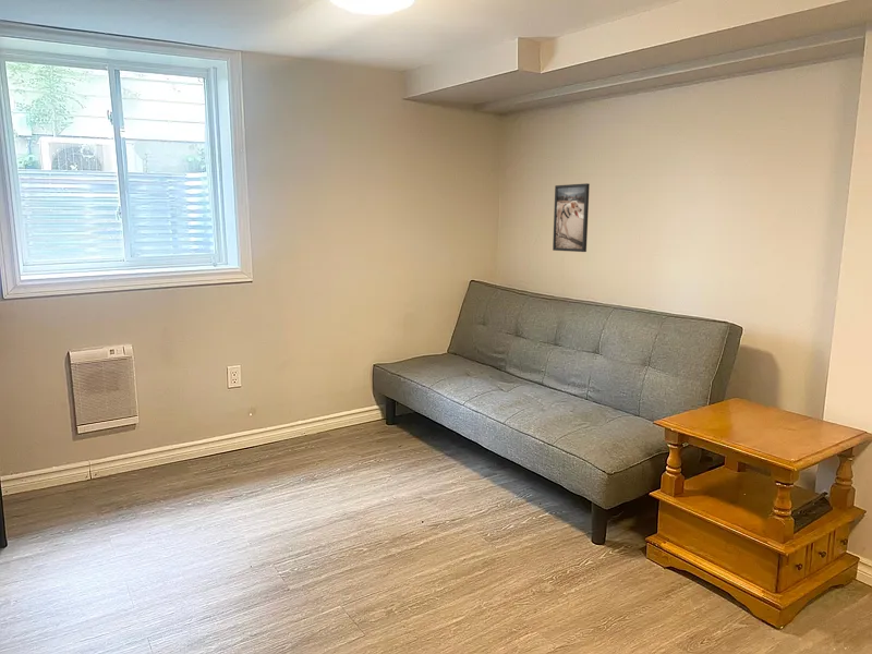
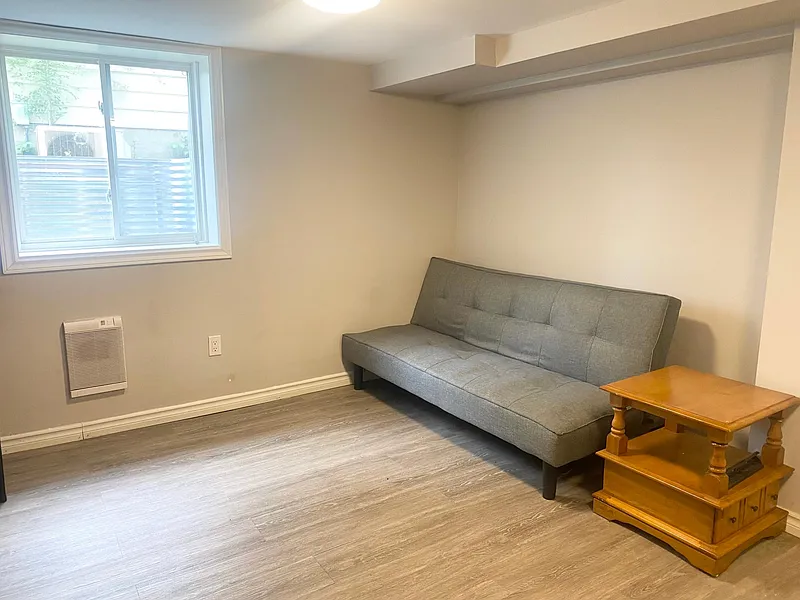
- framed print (570, 218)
